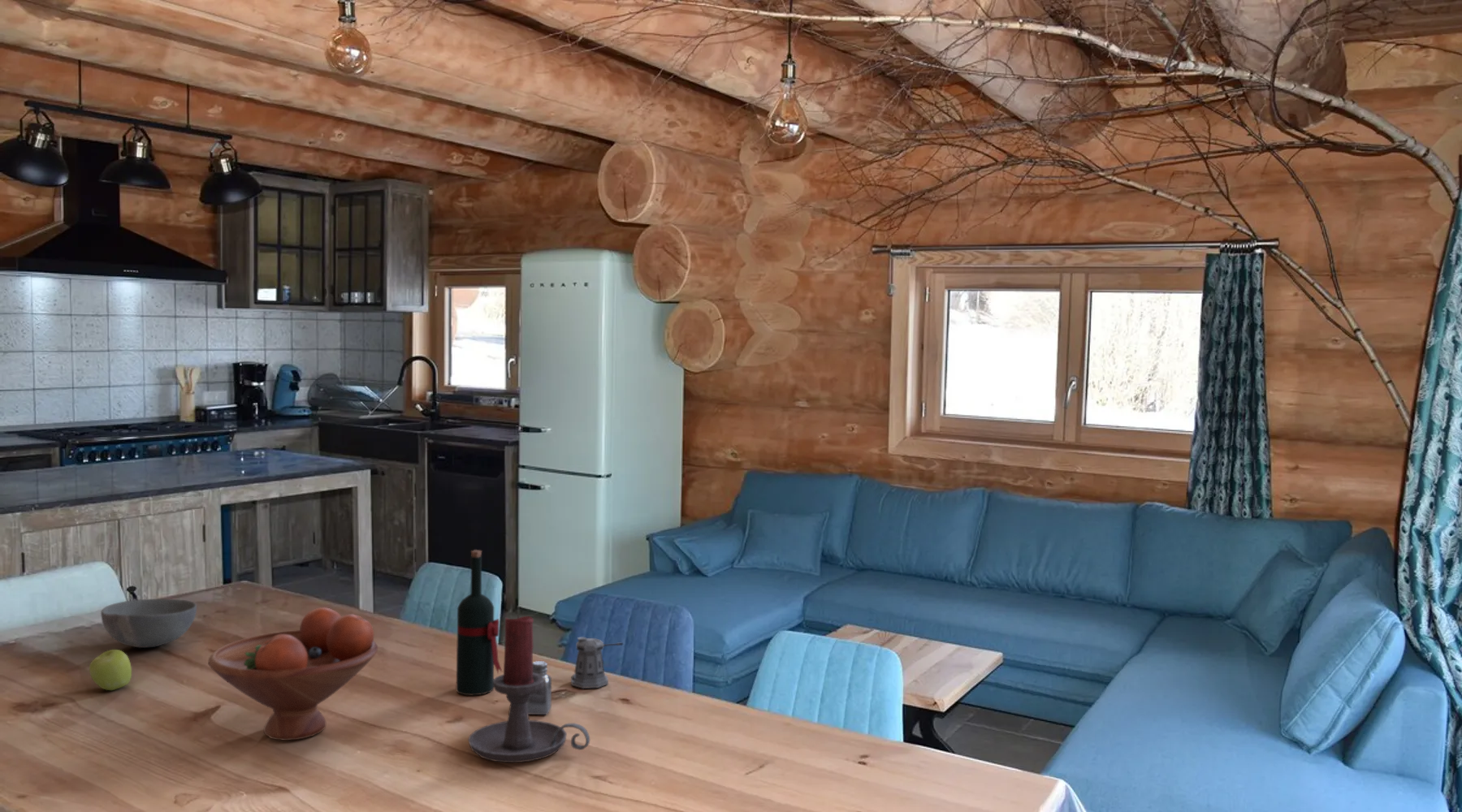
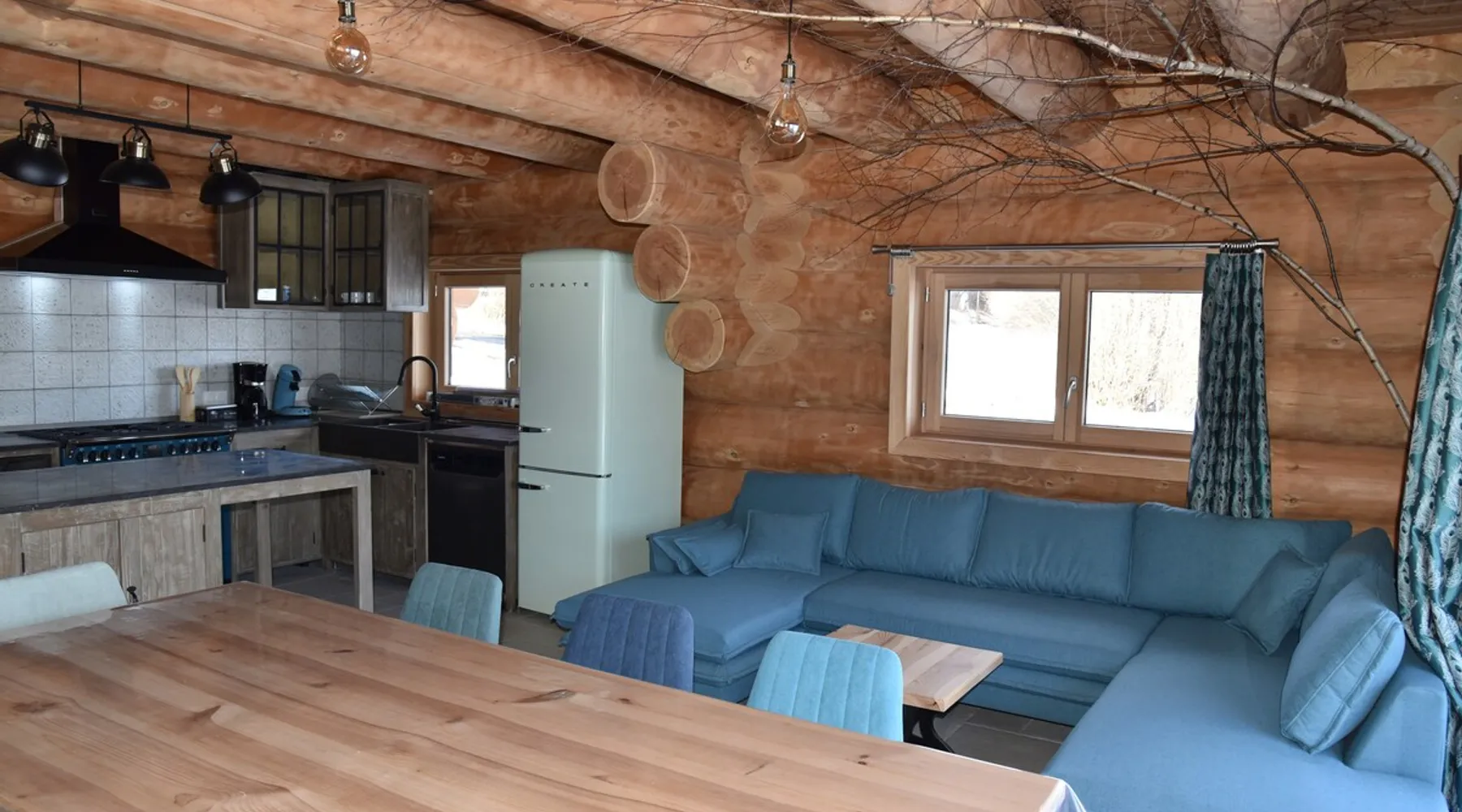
- fruit bowl (295, 675)
- saltshaker (541, 689)
- apple (110, 669)
- pepper shaker (593, 659)
- bowl (149, 624)
- wine bottle (480, 620)
- candle holder (531, 683)
